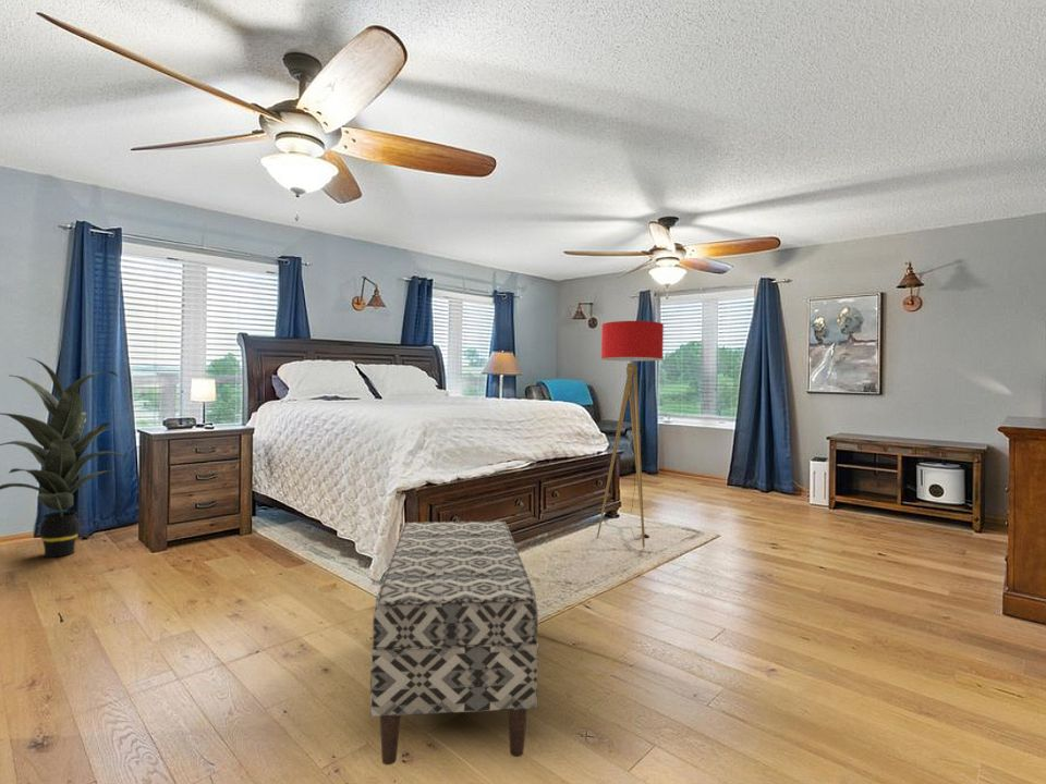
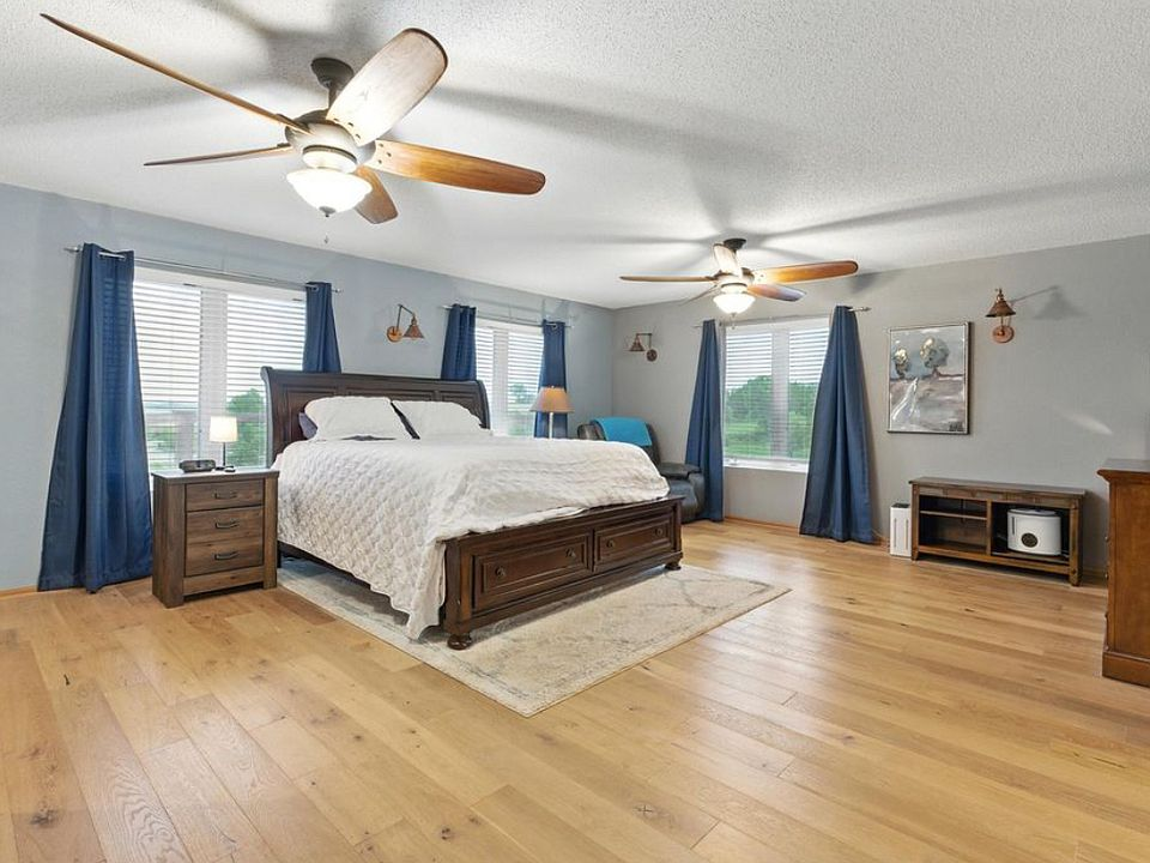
- indoor plant (52, 456)
- floor lamp (632, 431)
- bench (454, 614)
